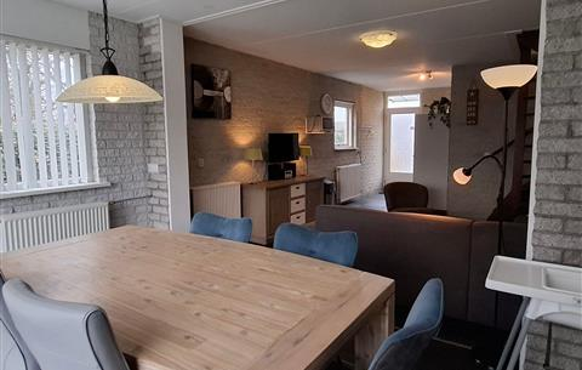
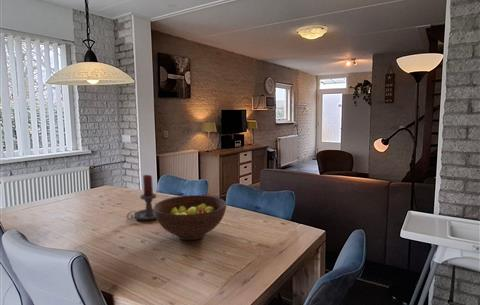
+ candle holder (144, 196)
+ fruit bowl (191, 220)
